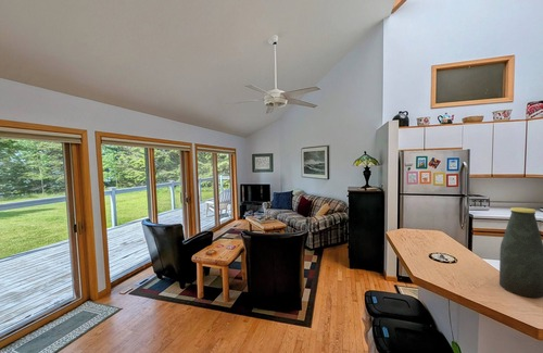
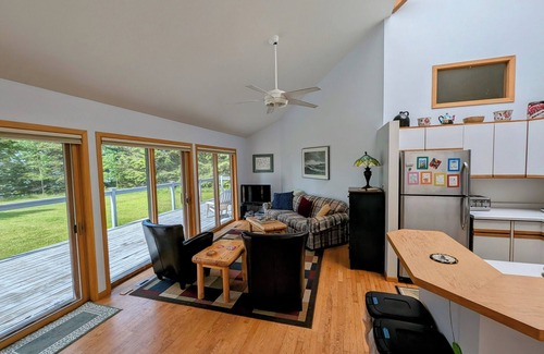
- bottle (521, 249)
